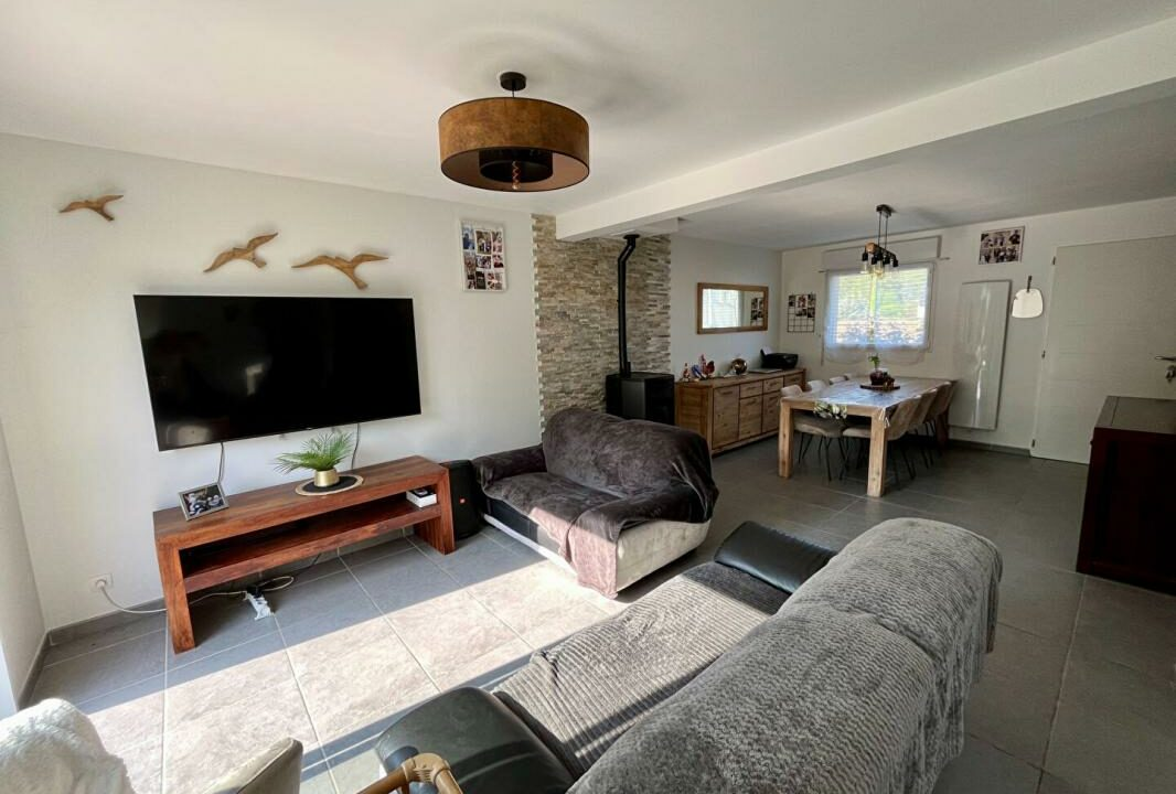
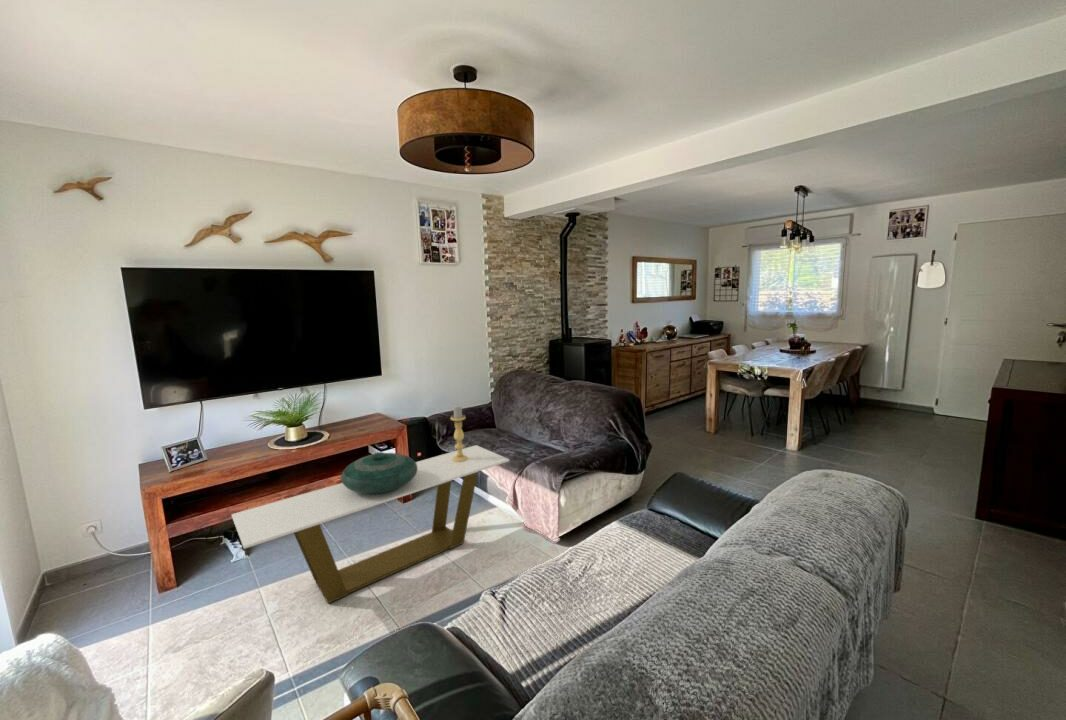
+ decorative bowl (380, 468)
+ coffee table (383, 502)
+ candle holder (458, 432)
